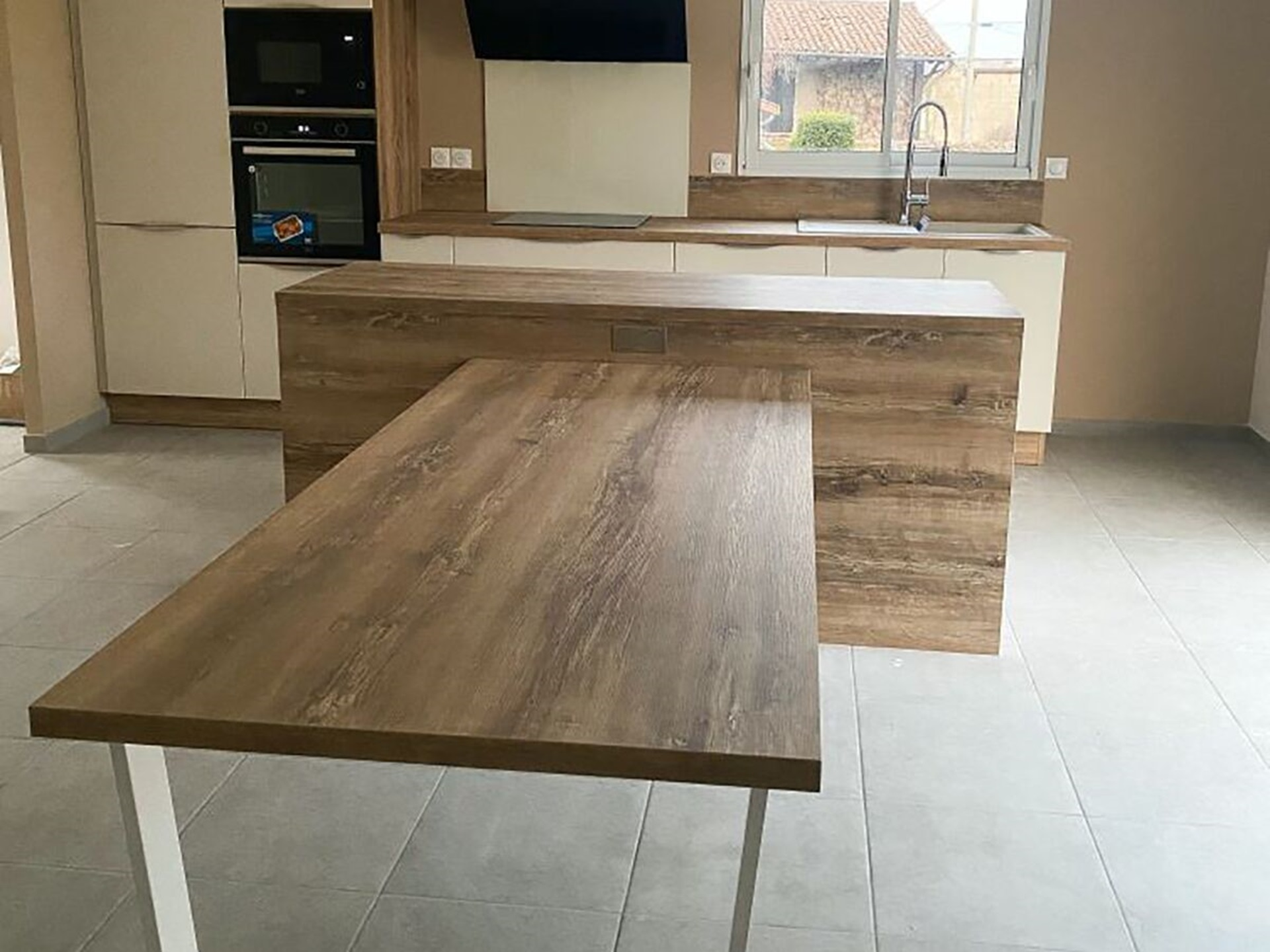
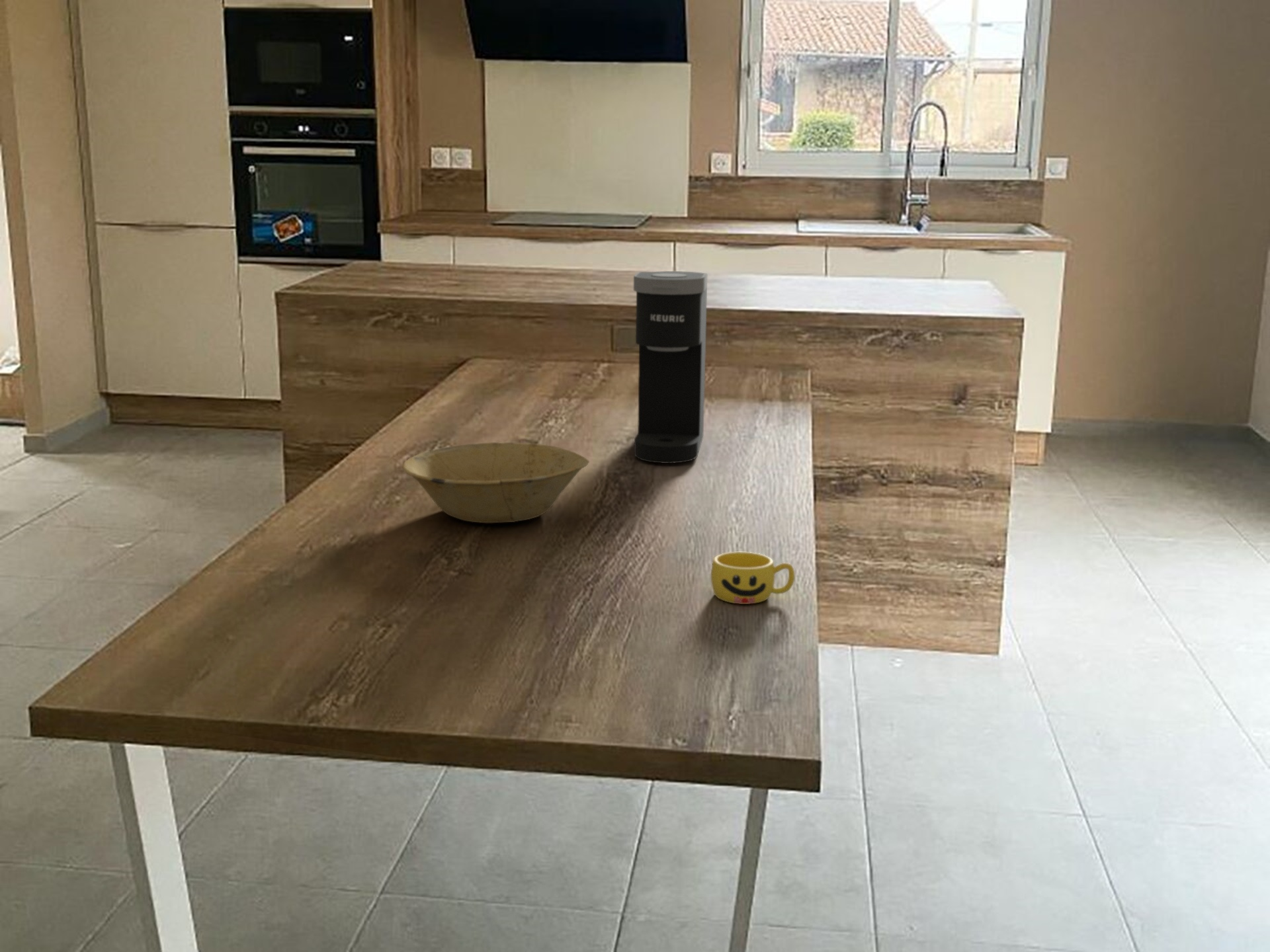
+ bowl (496, 485)
+ coffee maker (671, 360)
+ cup (752, 578)
